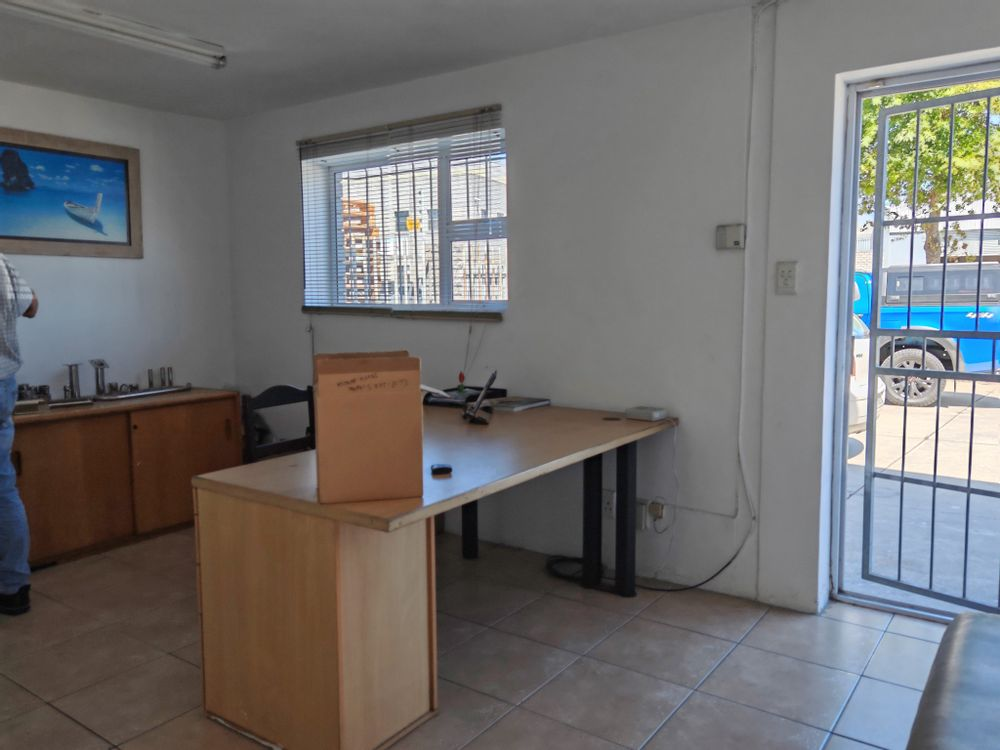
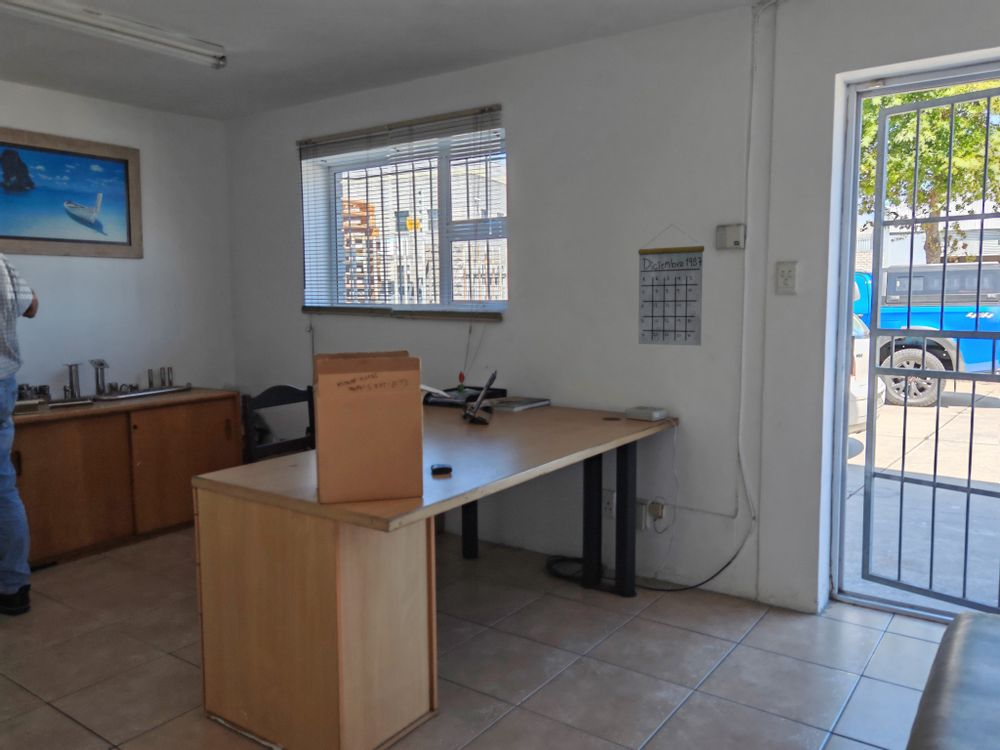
+ calendar (670, 284)
